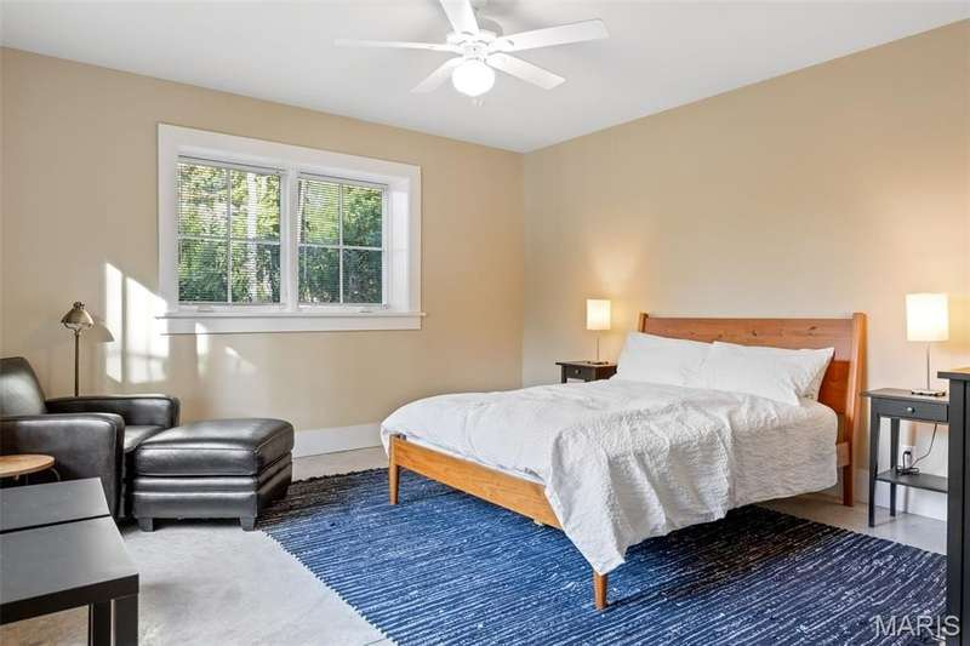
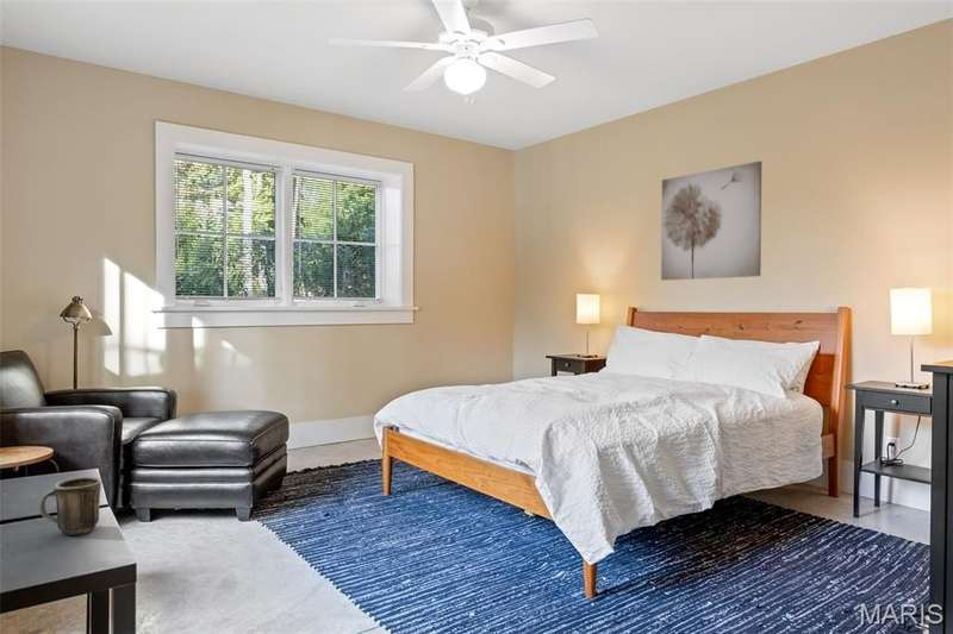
+ mug (70, 507)
+ wall art (708, 225)
